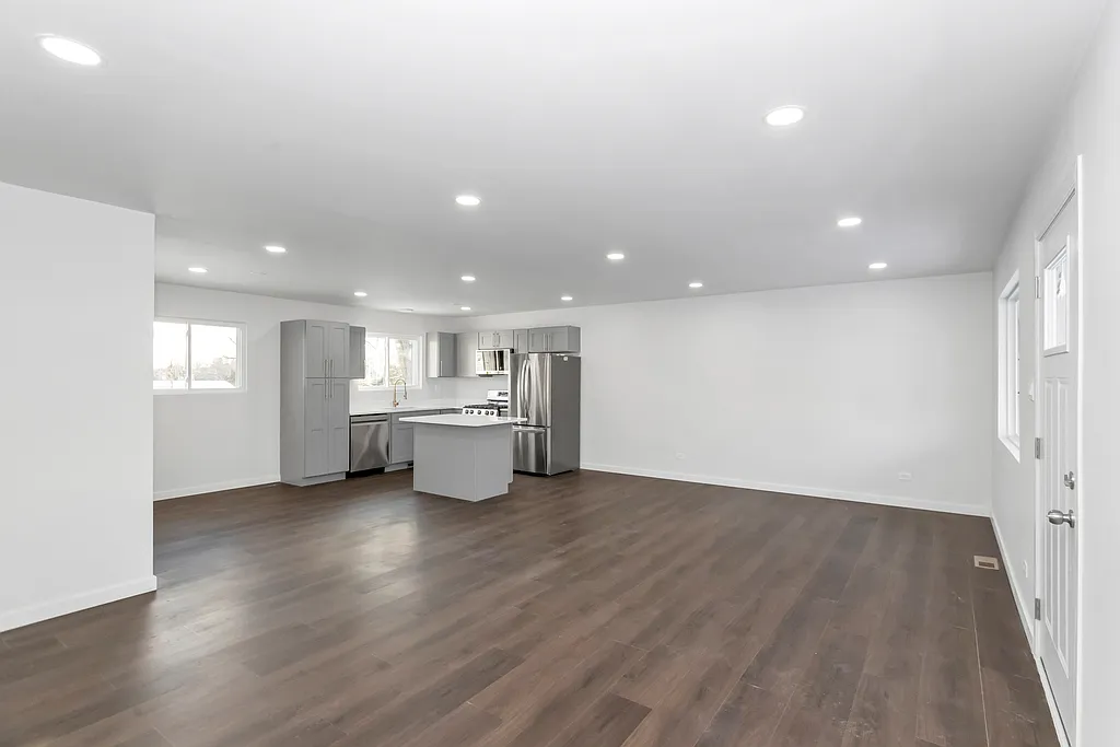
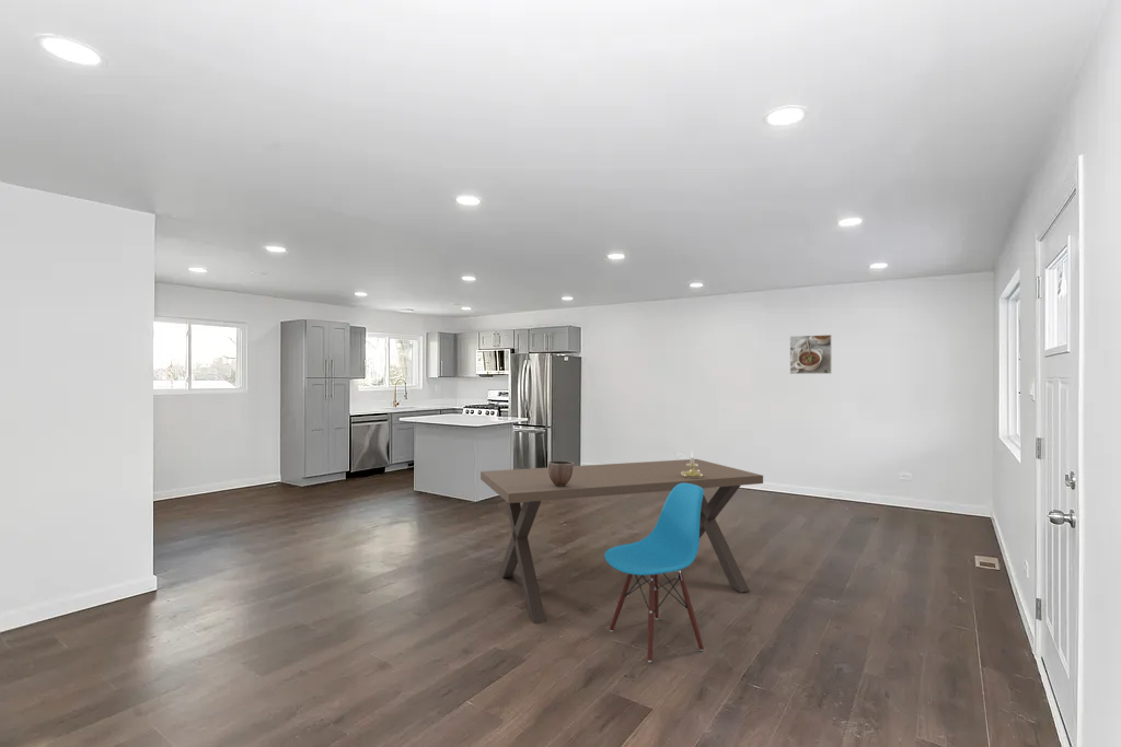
+ dining table (615, 494)
+ chair (656, 563)
+ decorative bowl (560, 472)
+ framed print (810, 354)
+ candle holder (693, 463)
